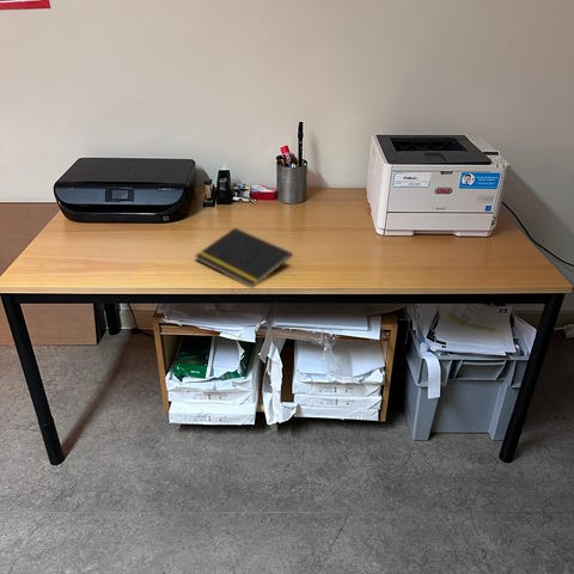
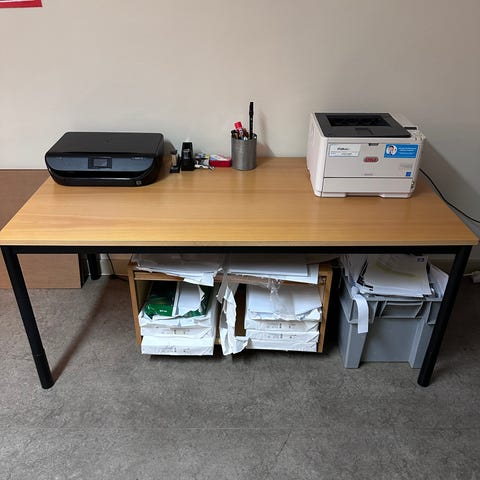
- notepad (243, 256)
